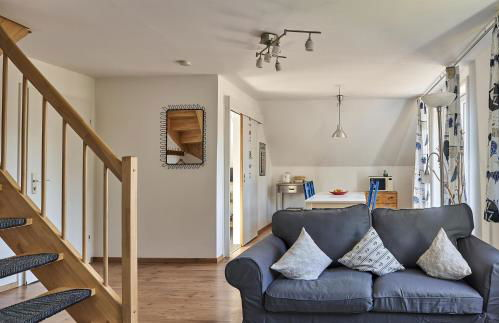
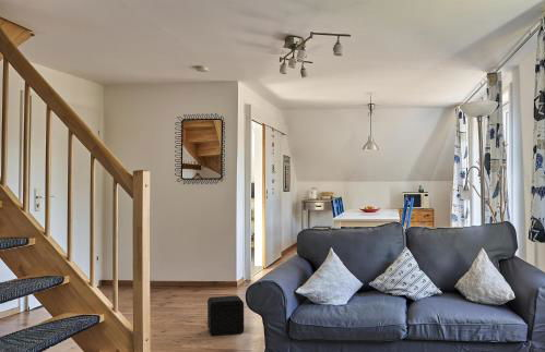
+ air purifier (225, 314)
